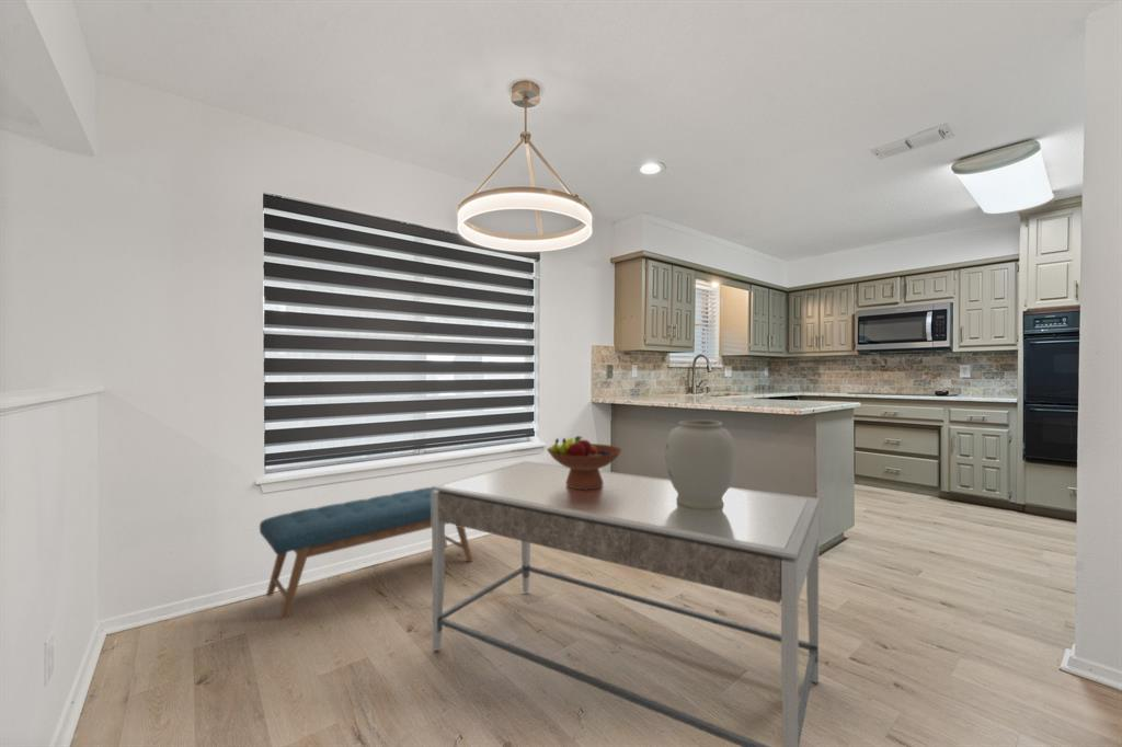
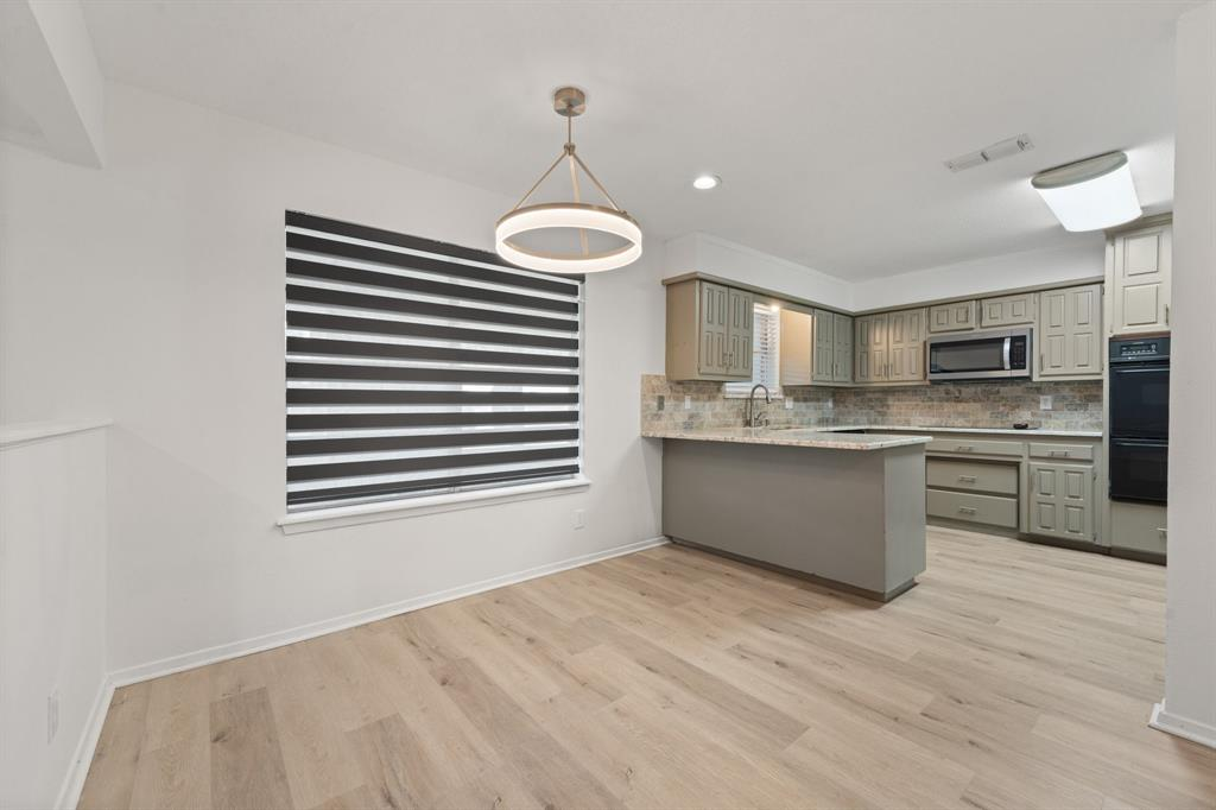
- bench (377, 539)
- fruit bowl (584, 459)
- dining table (610, 588)
- vase (699, 461)
